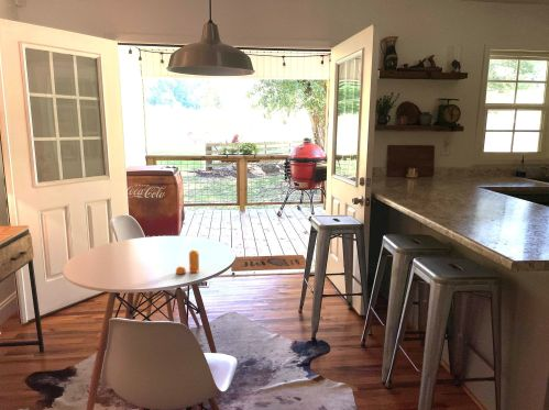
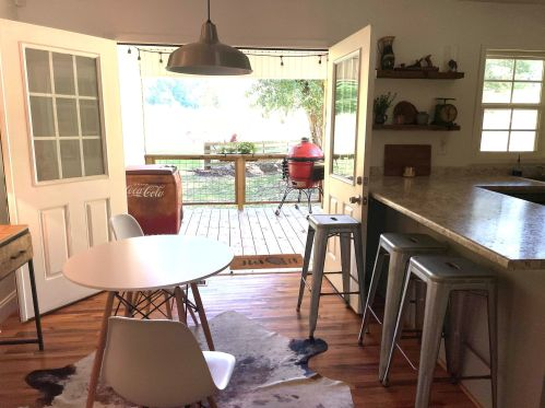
- pepper shaker (189, 261)
